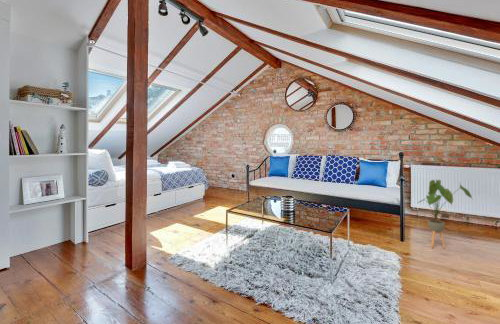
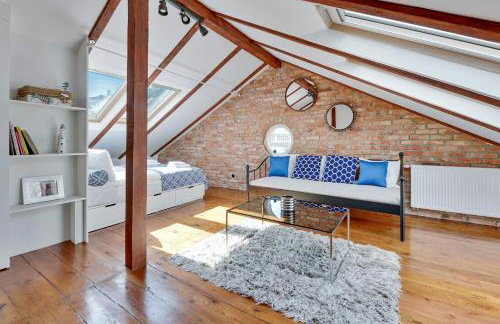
- house plant (438, 212)
